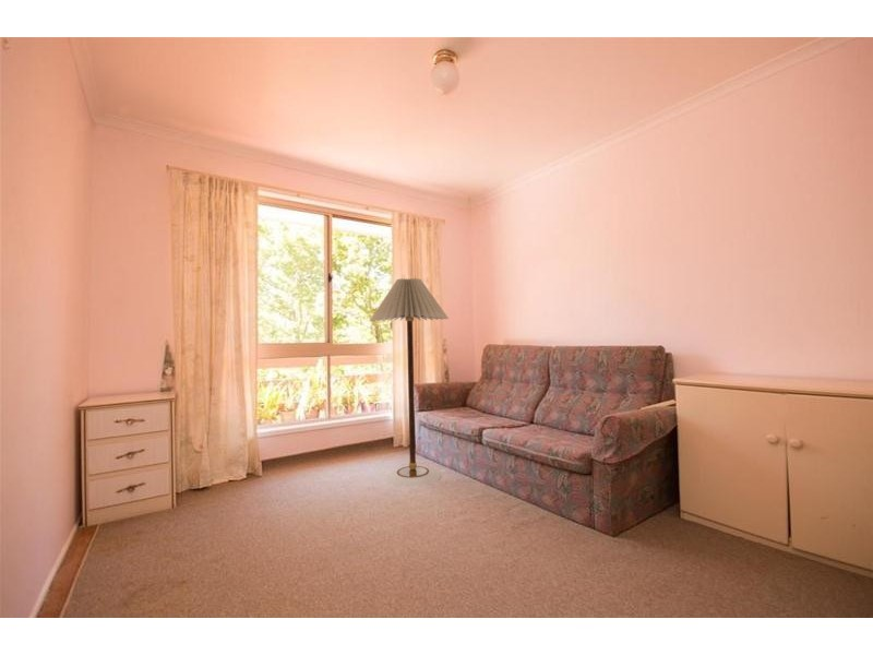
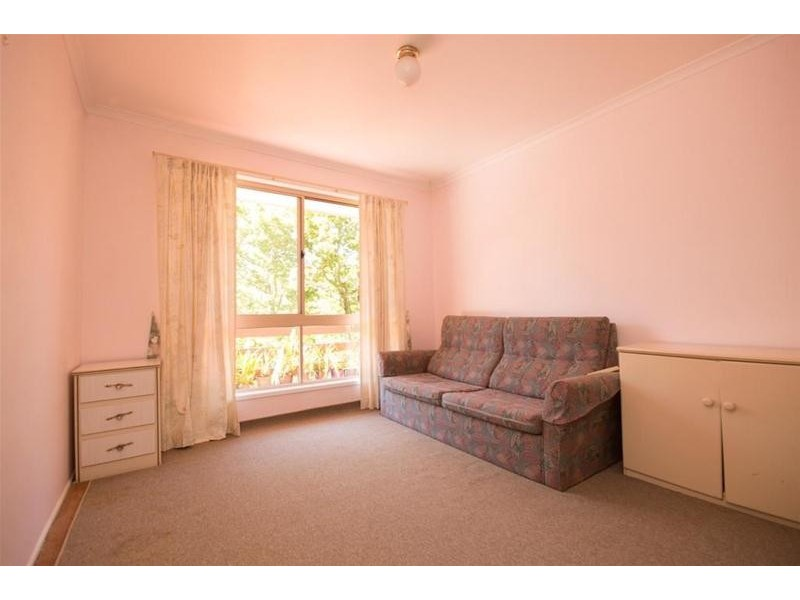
- floor lamp (410, 378)
